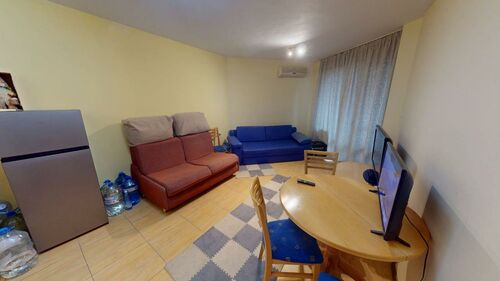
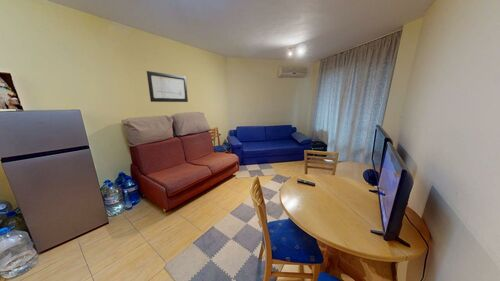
+ wall art (169, 88)
